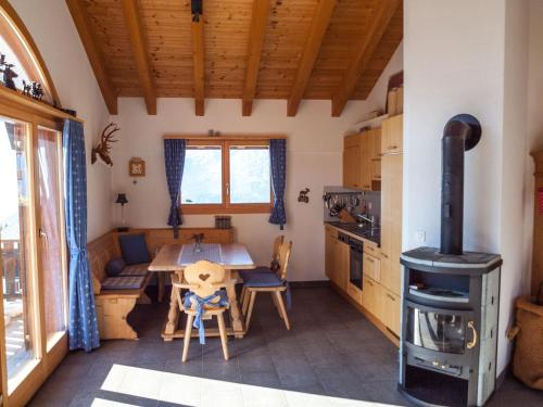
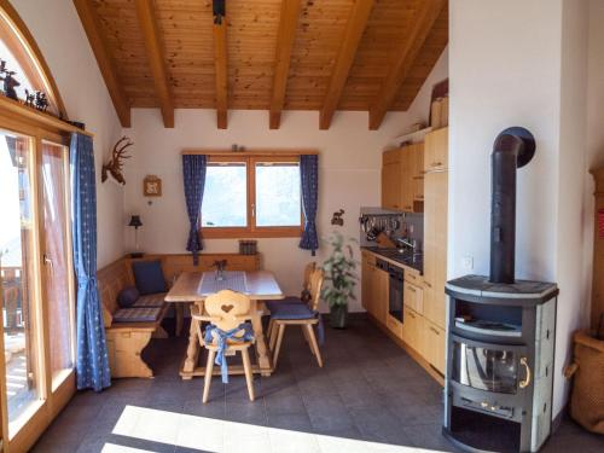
+ indoor plant (336, 278)
